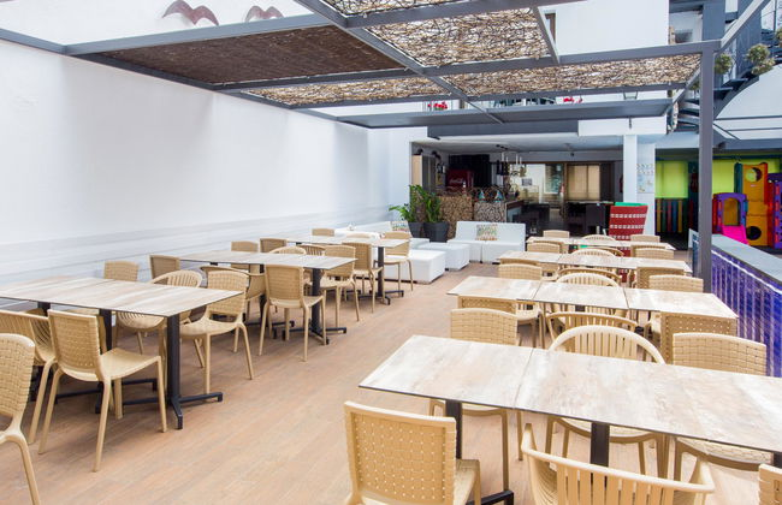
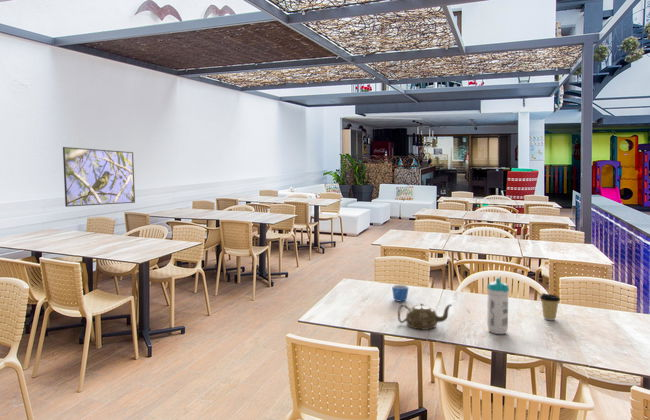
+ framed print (101, 177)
+ teapot (424, 314)
+ coffee cup (549, 306)
+ mug (399, 294)
+ water bottle (497, 304)
